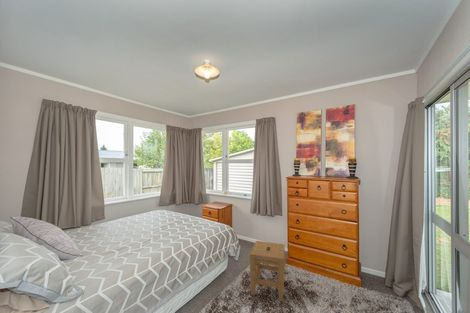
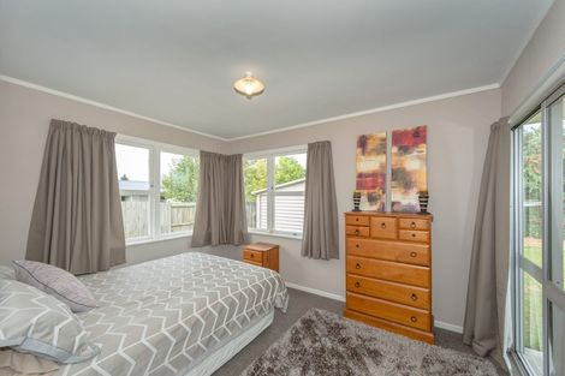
- stool (268, 268)
